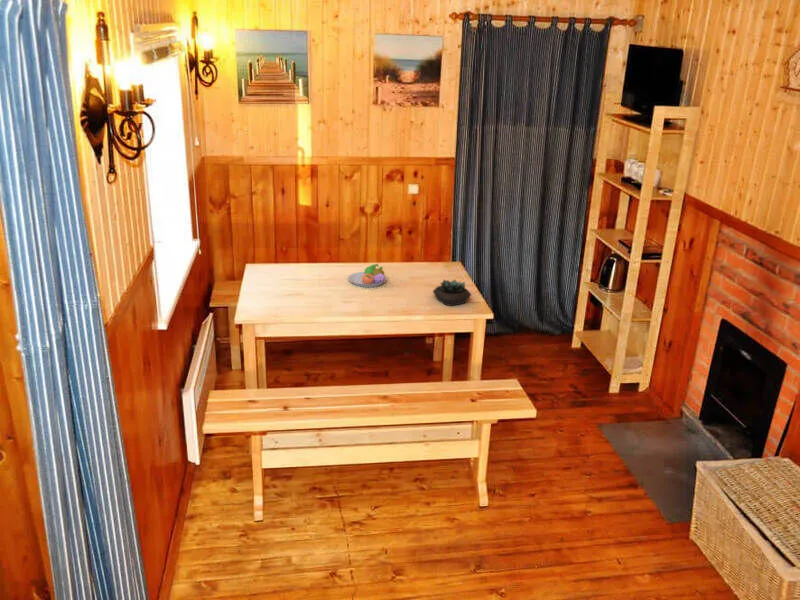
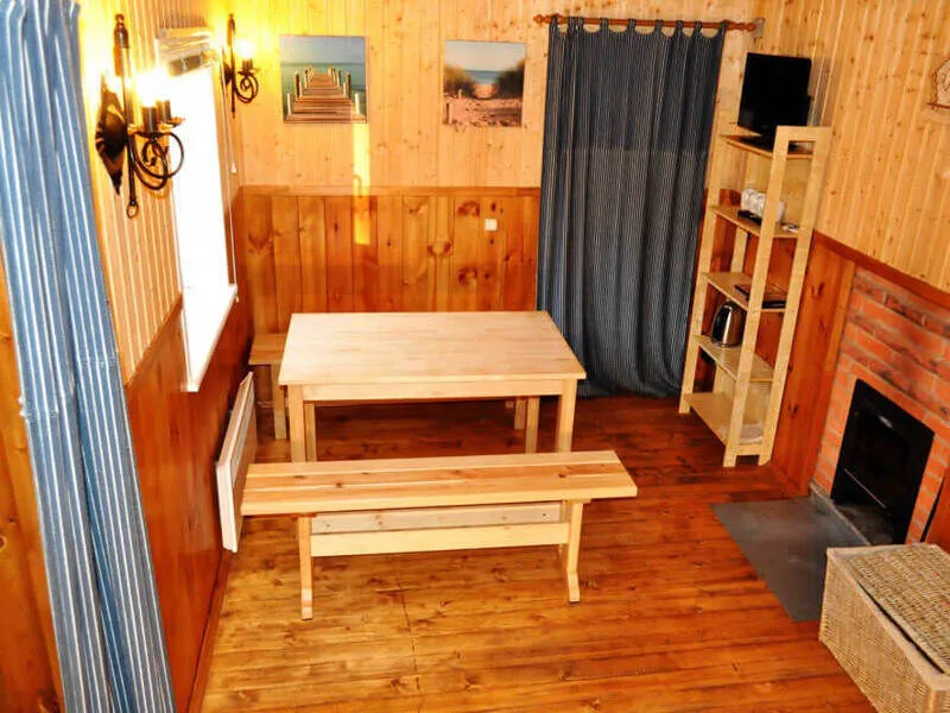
- succulent plant (452, 291)
- fruit bowl (368, 274)
